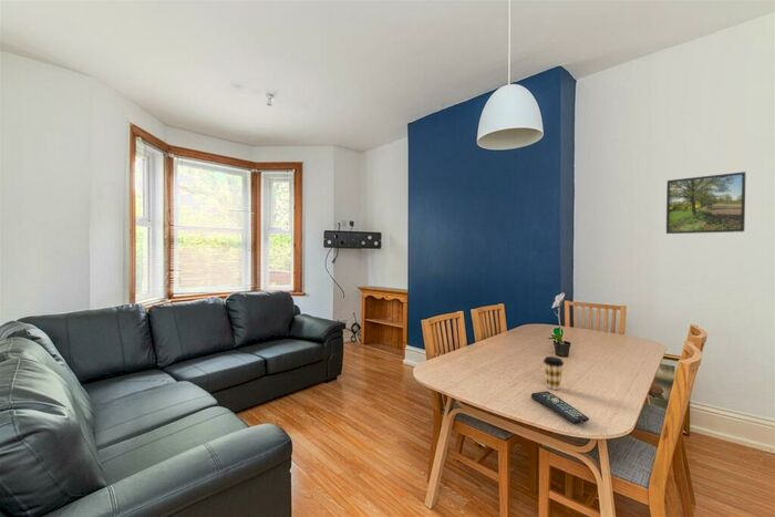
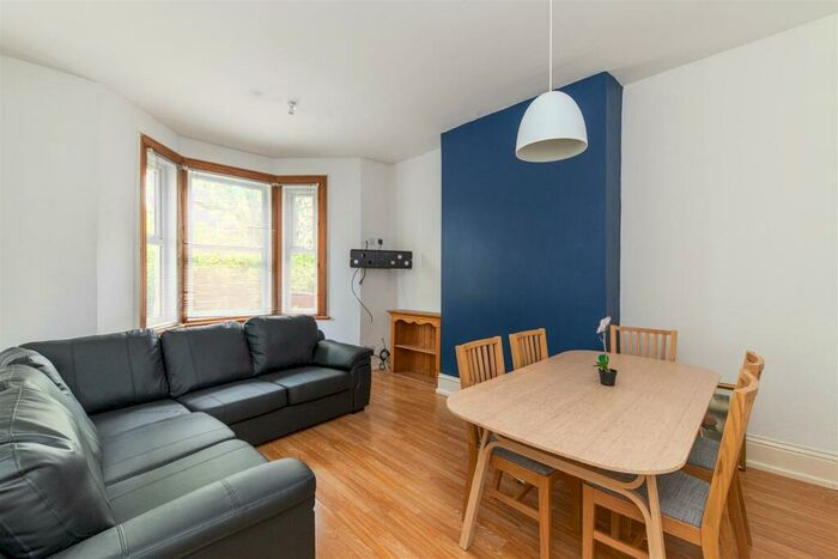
- coffee cup (552, 373)
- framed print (703, 204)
- remote control (557, 405)
